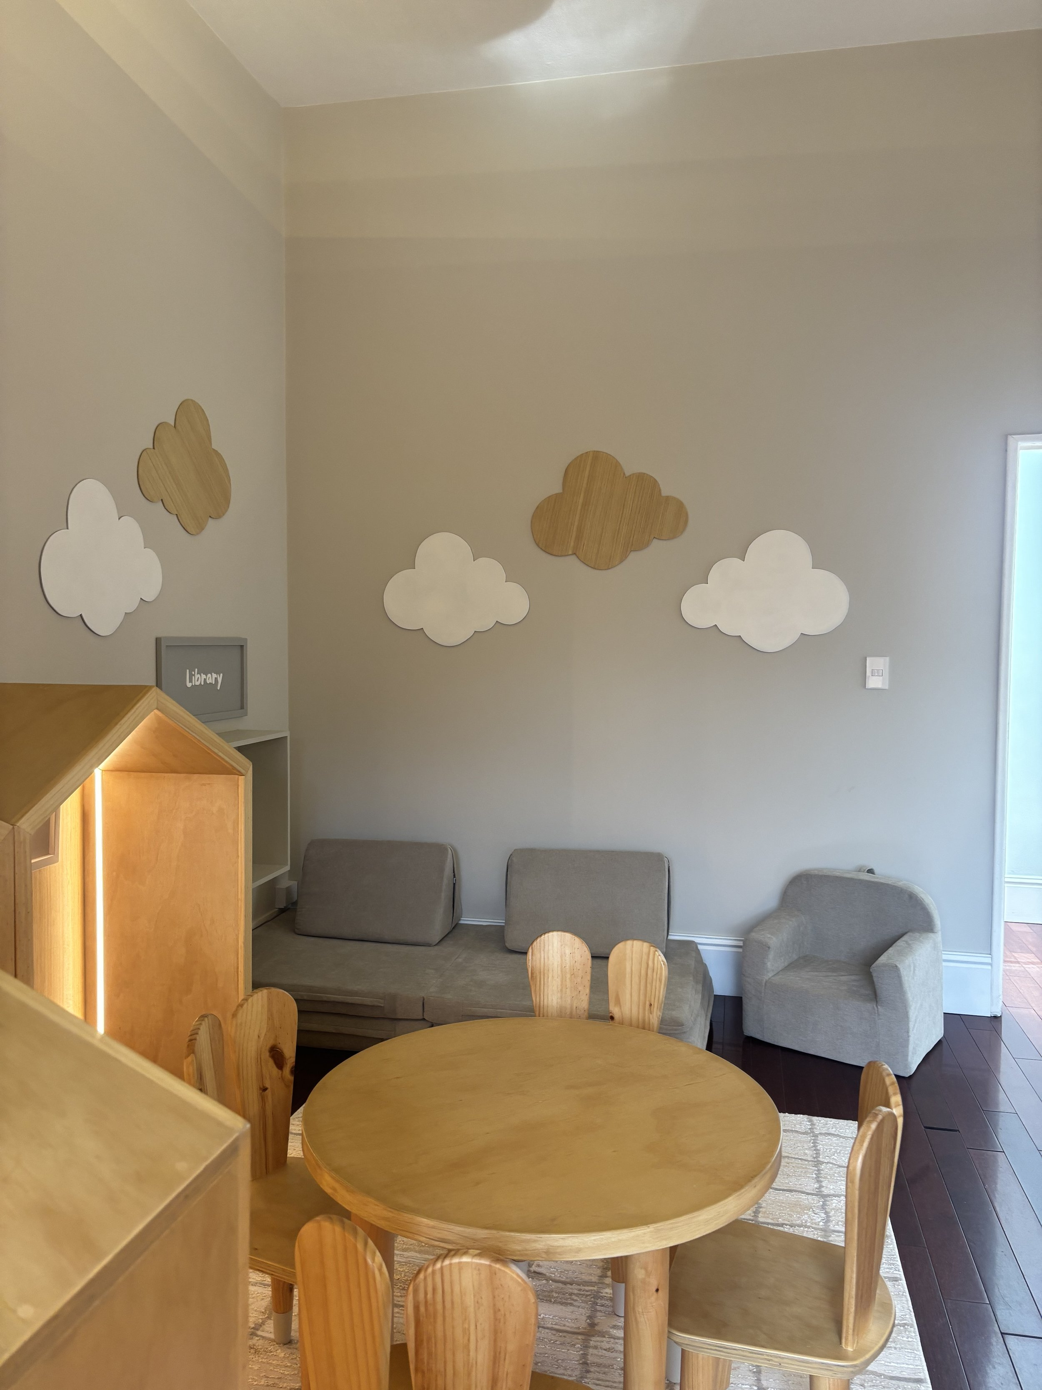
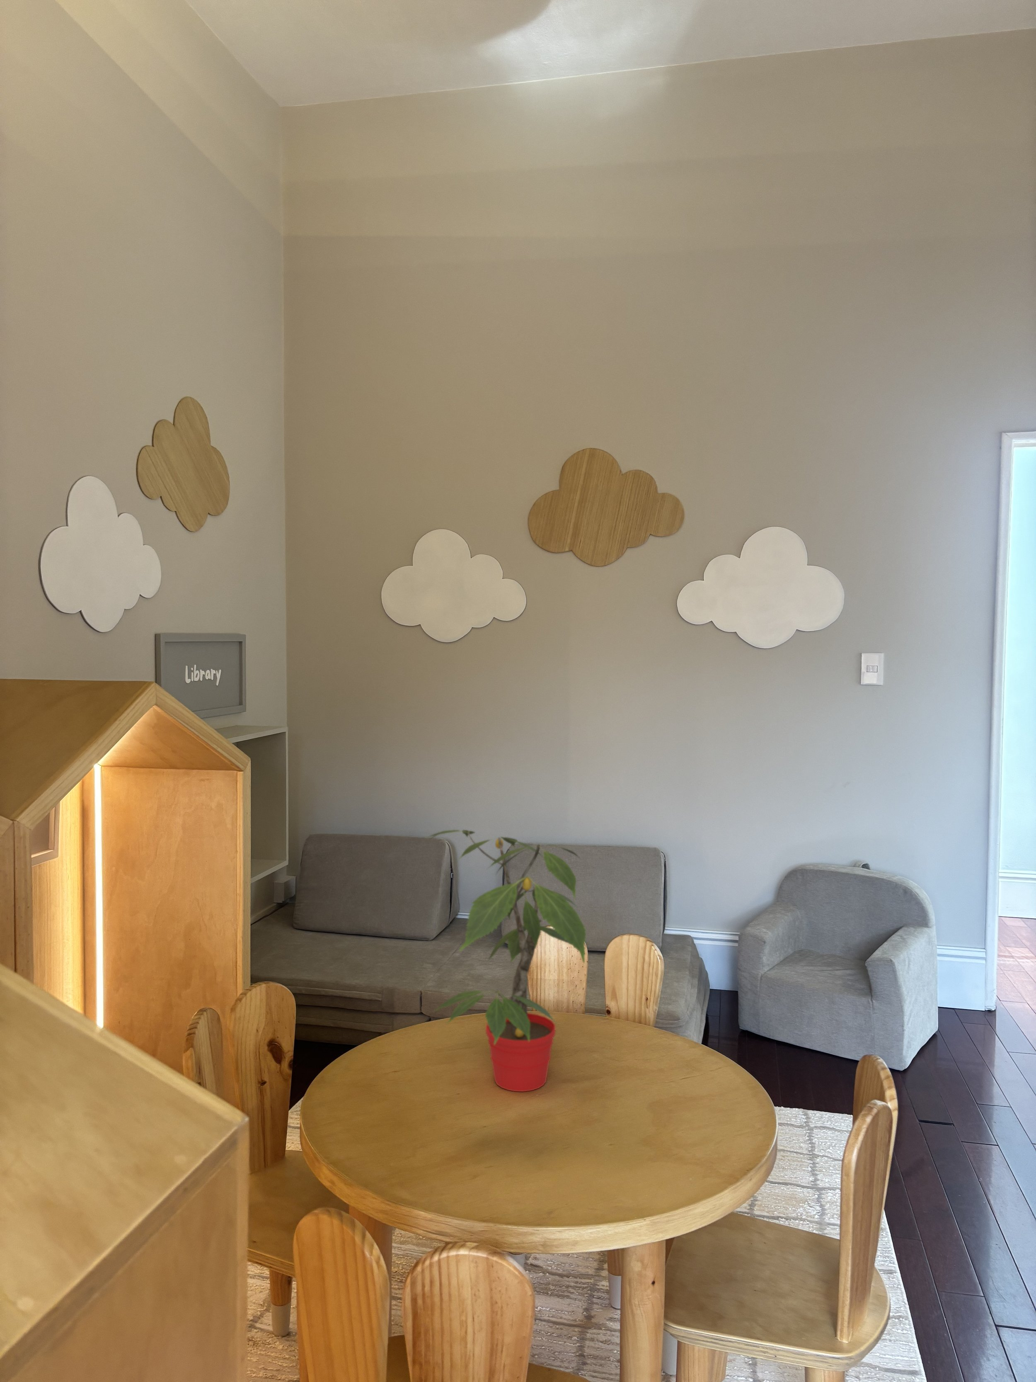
+ potted plant (510, 963)
